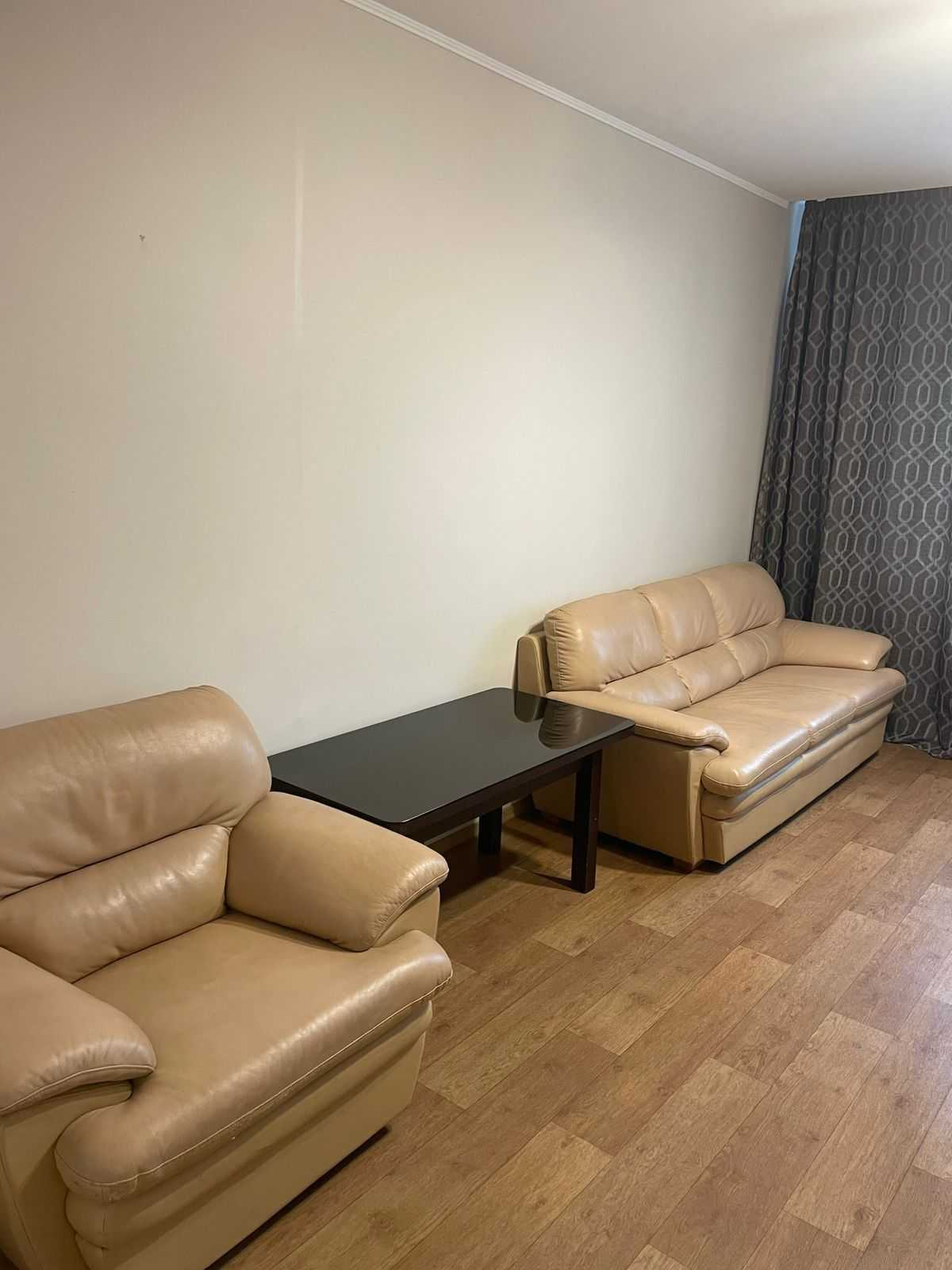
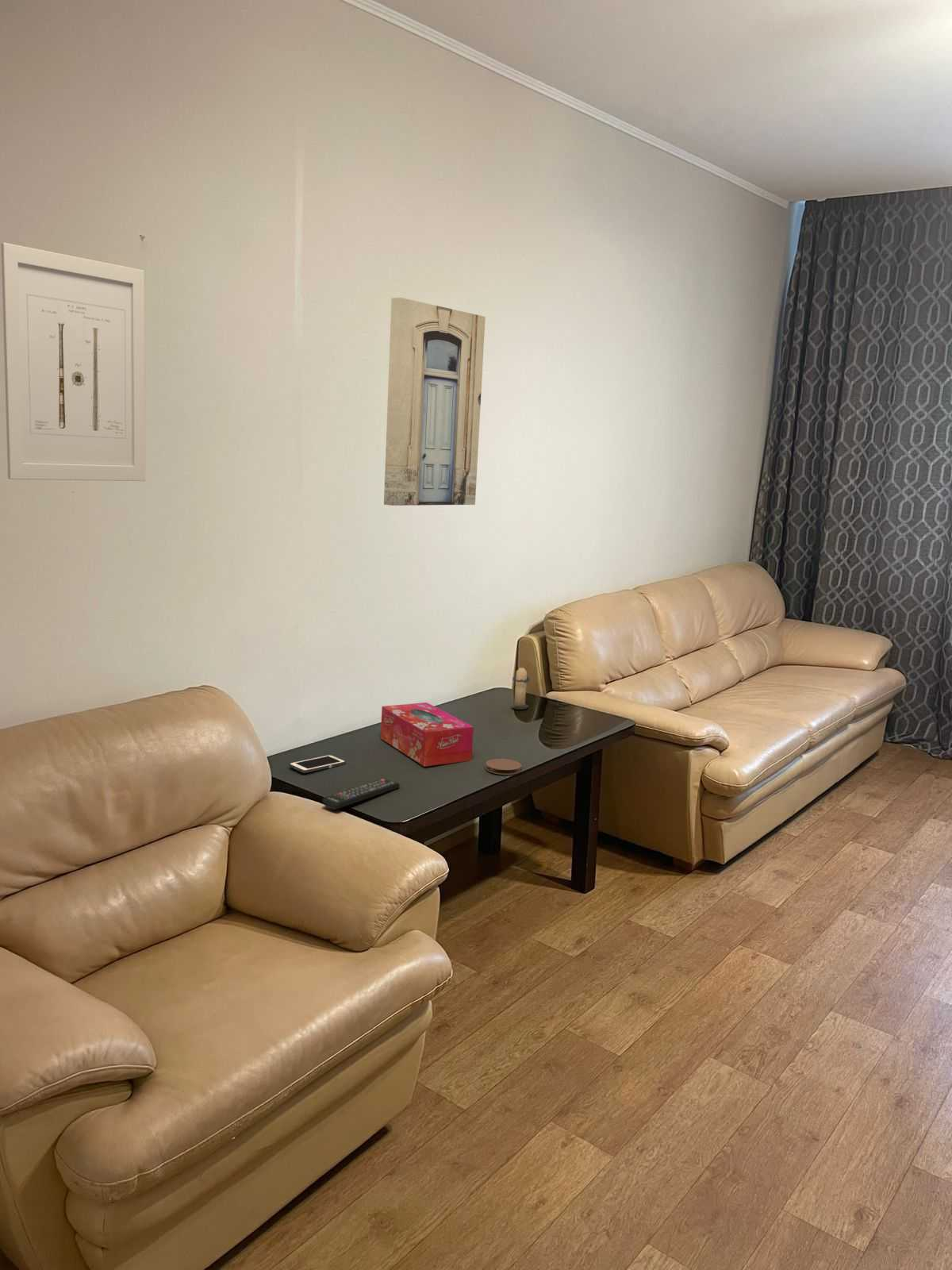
+ cell phone (317, 764)
+ tissue box (425, 733)
+ remote control (362, 793)
+ coaster (503, 766)
+ candle (520, 686)
+ wall art (79, 371)
+ wall art (436, 407)
